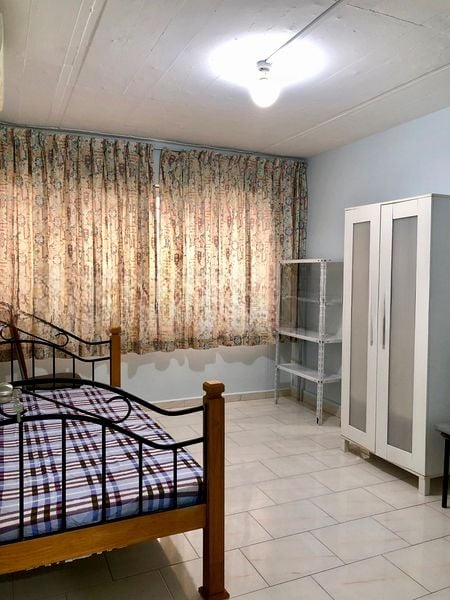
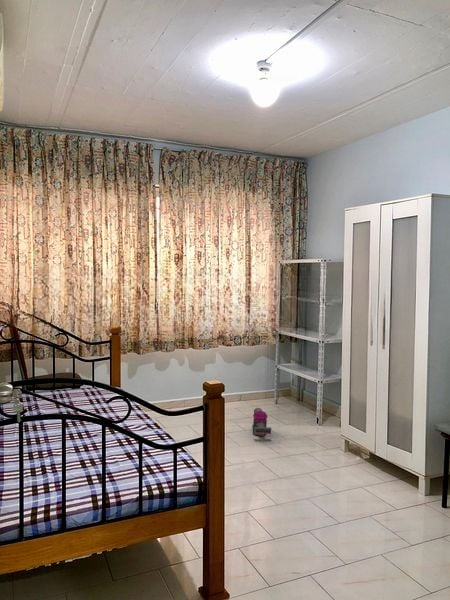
+ vacuum cleaner (259, 423)
